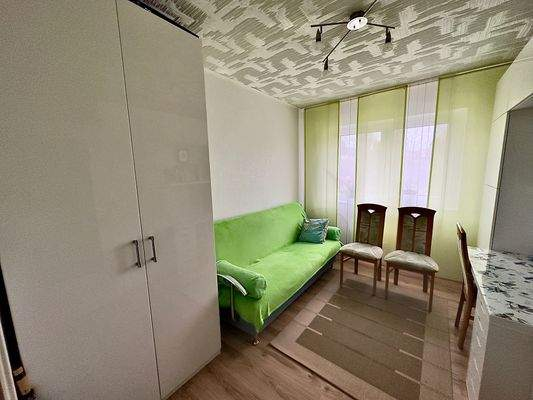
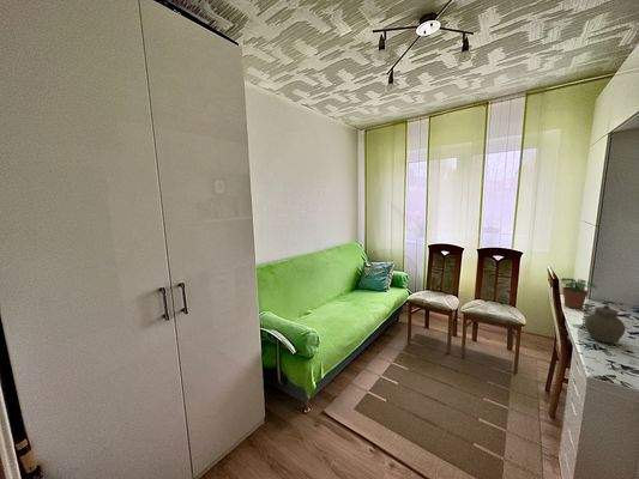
+ potted plant (575, 293)
+ jar (604, 322)
